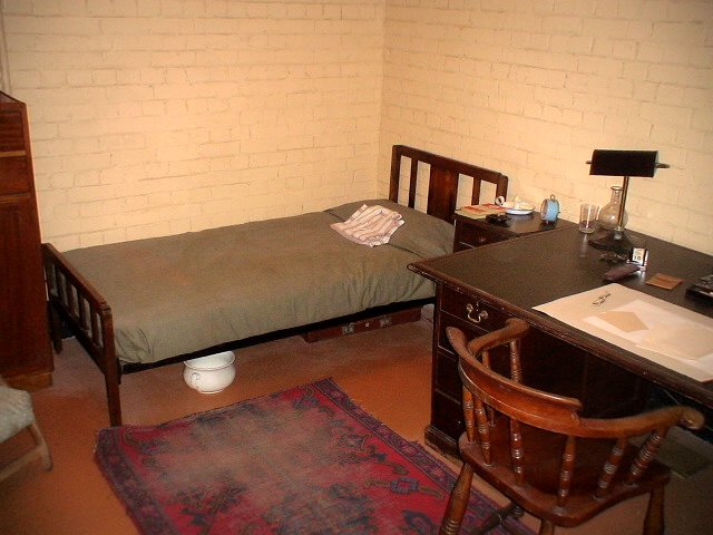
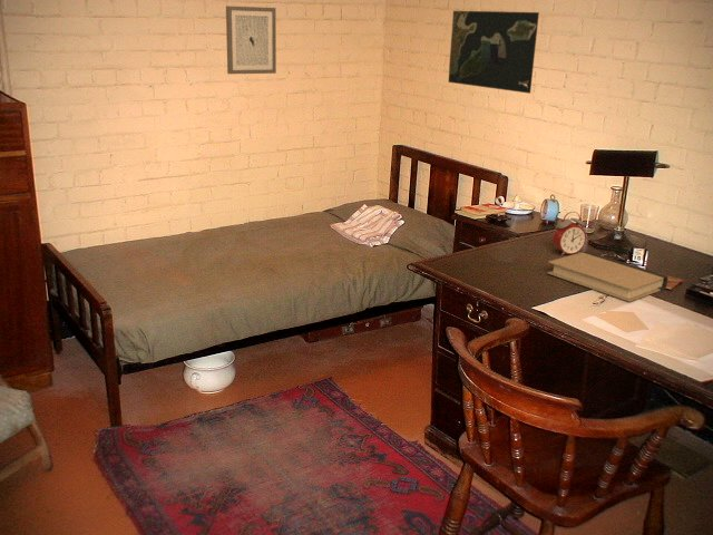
+ book (606, 274)
+ alarm clock (570, 232)
+ wall art (251, 40)
+ map (491, 50)
